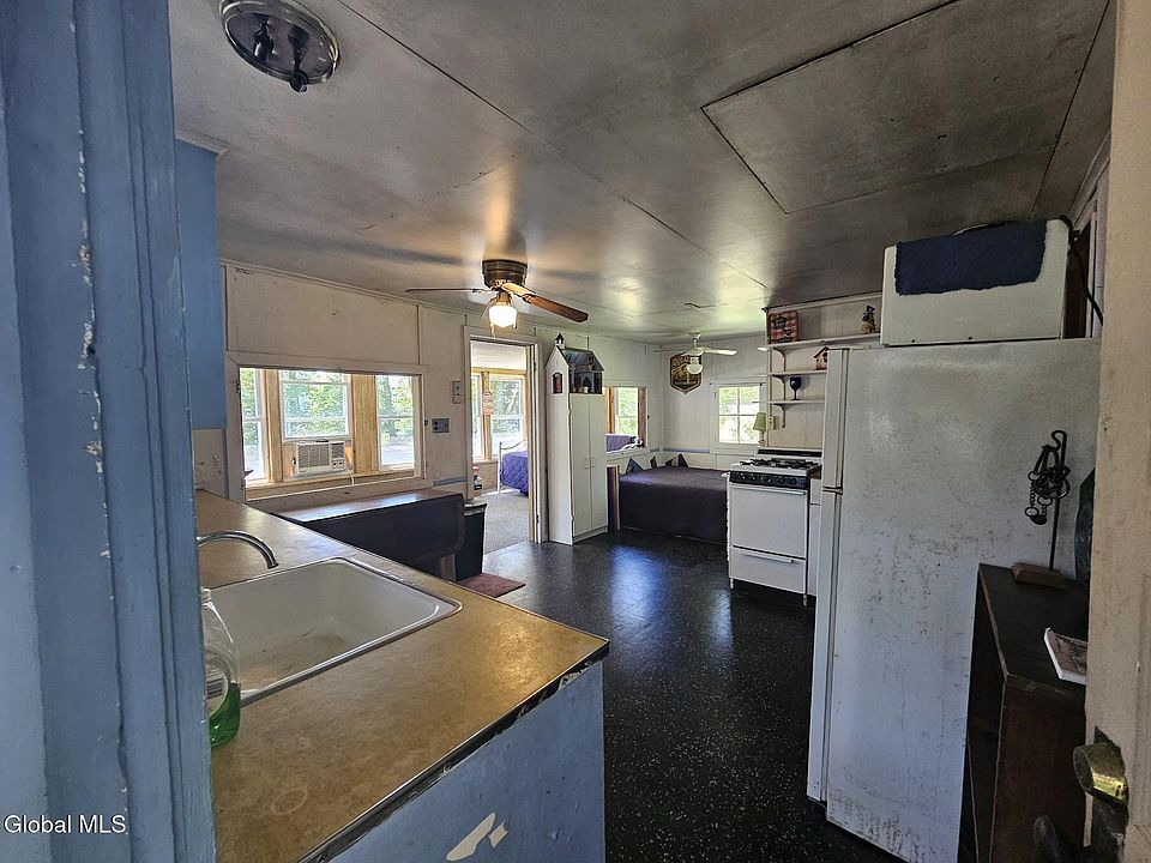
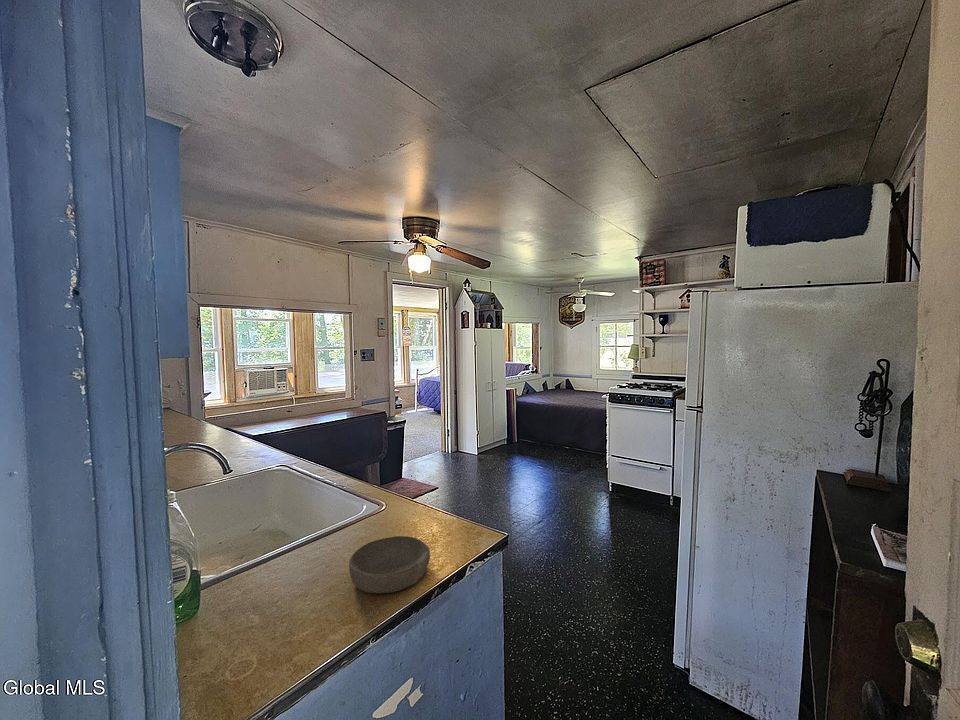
+ bowl (390, 563)
